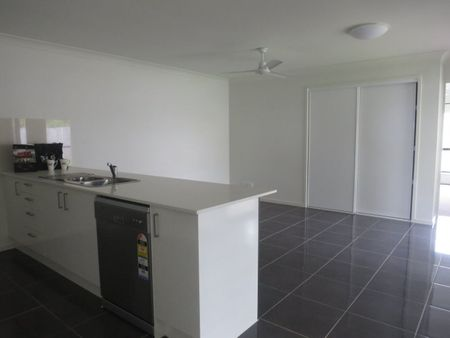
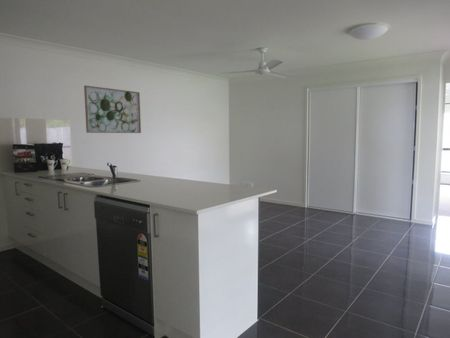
+ wall art (115, 111)
